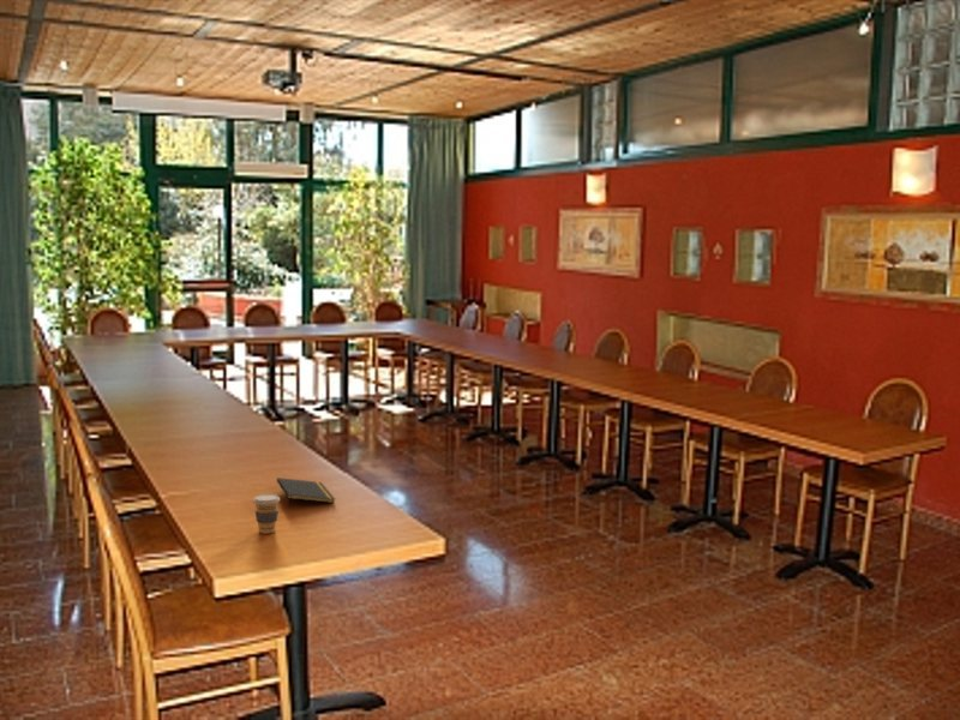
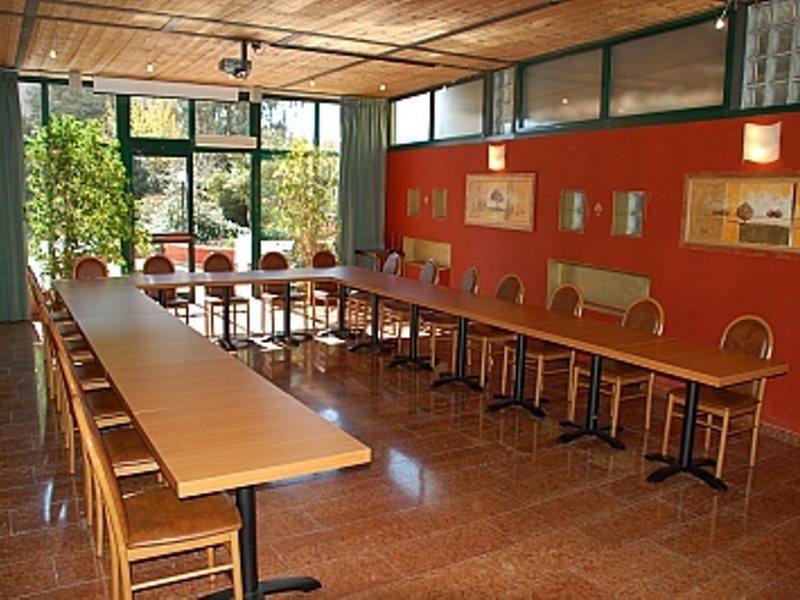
- coffee cup (266, 514)
- notepad (305, 490)
